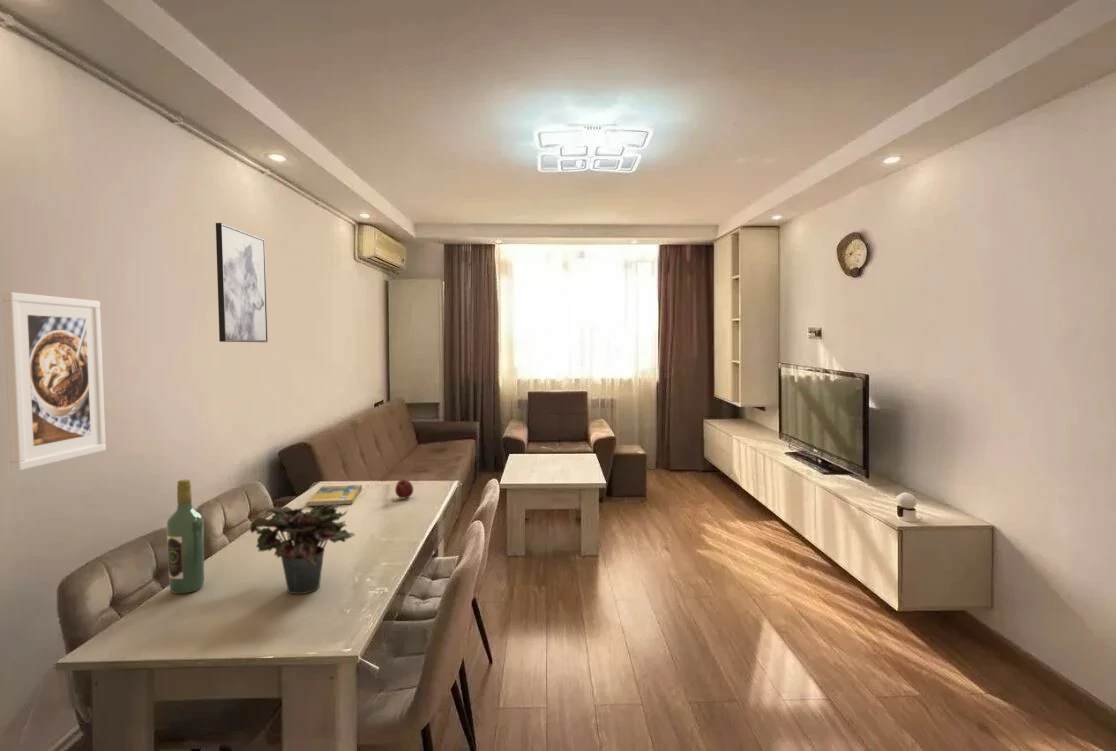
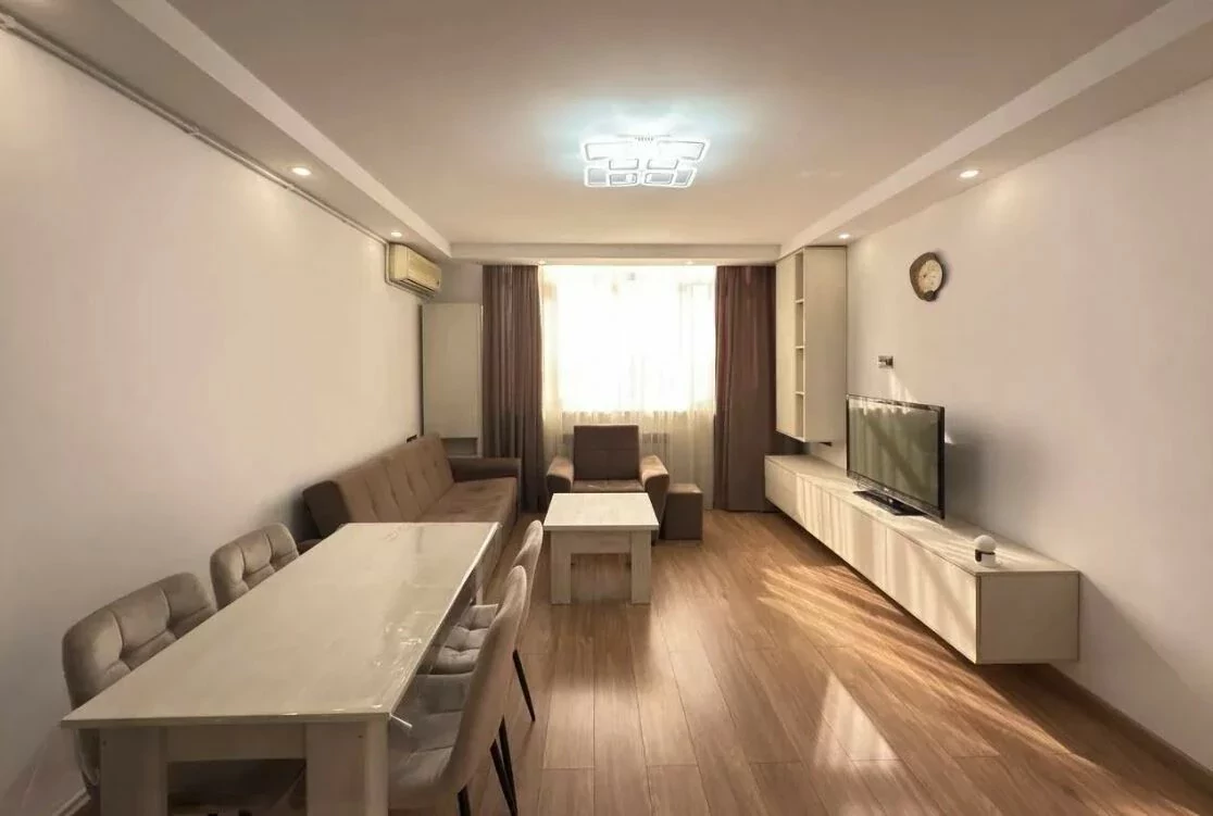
- booklet (336, 494)
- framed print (59, 378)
- wall art (243, 287)
- wine bottle (185, 534)
- apple (404, 488)
- potted plant (304, 546)
